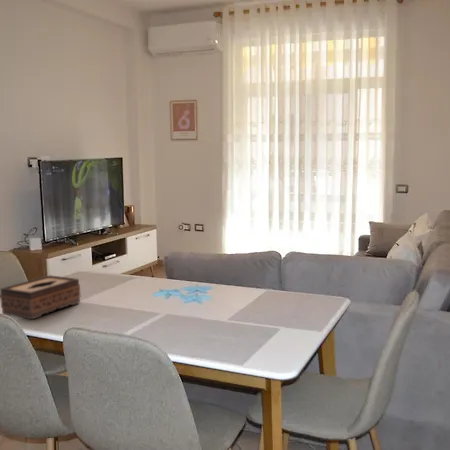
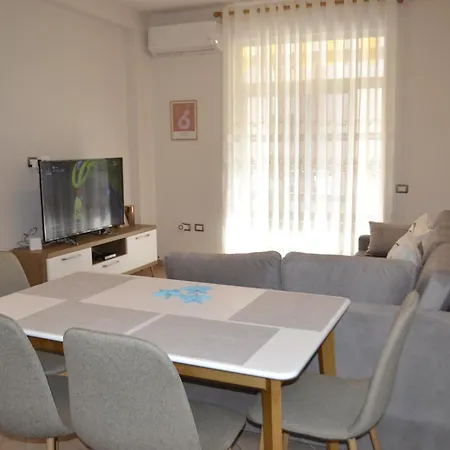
- tissue box (41, 295)
